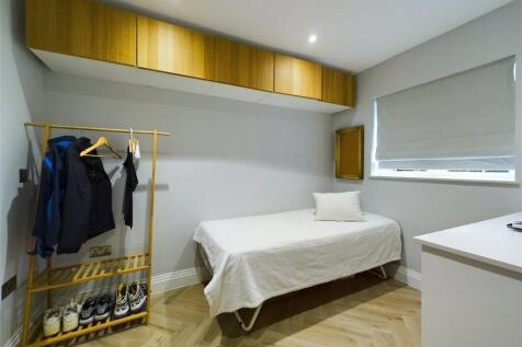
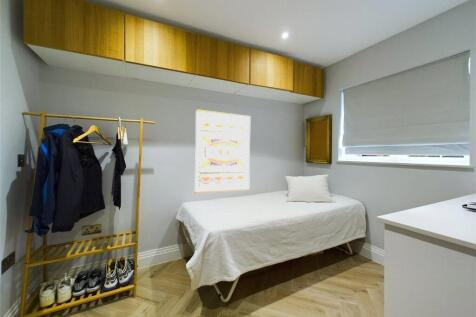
+ wall art (224, 152)
